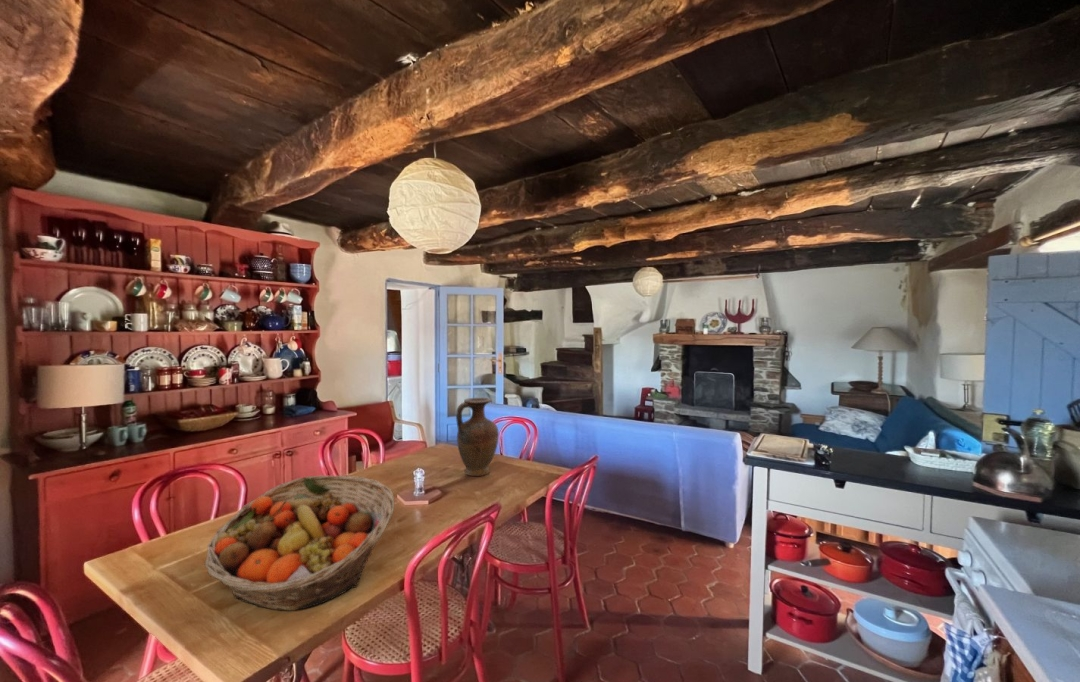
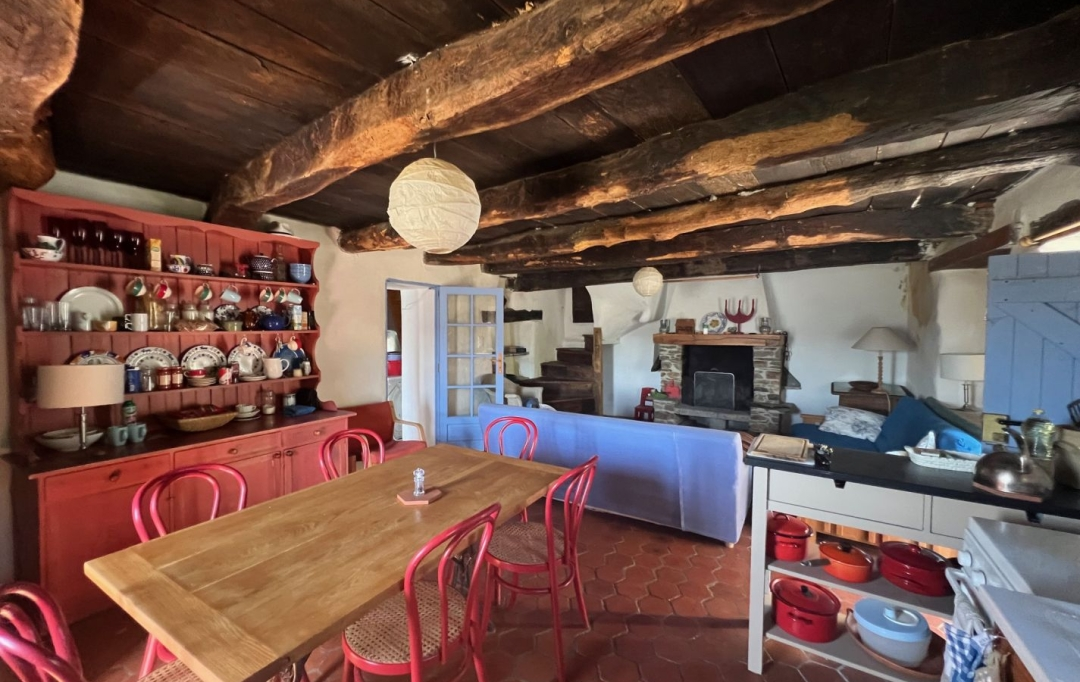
- fruit basket (305, 535)
- vase (477, 436)
